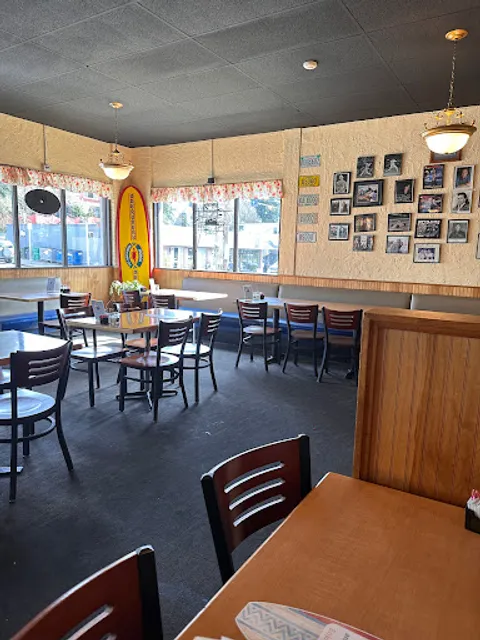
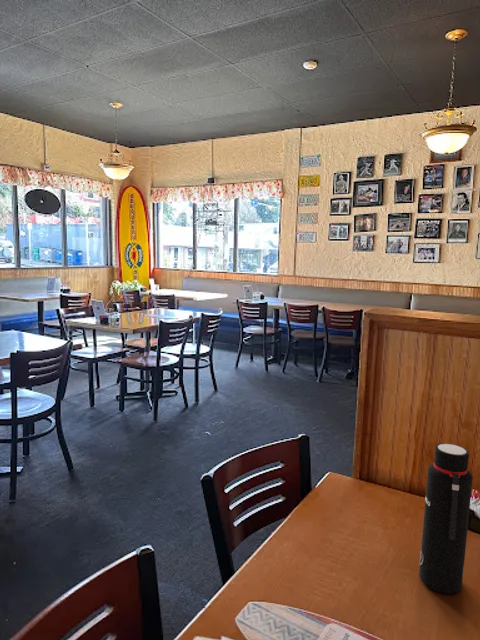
+ water bottle (446, 518)
